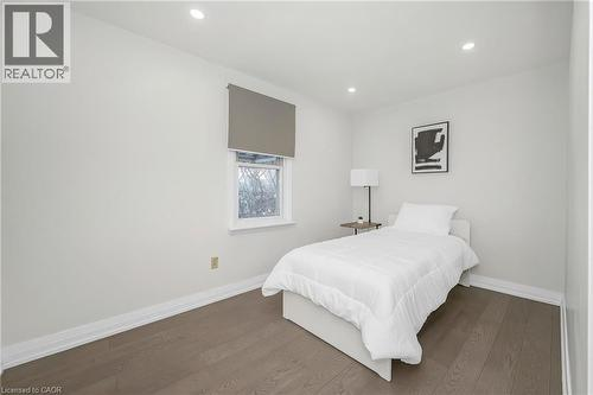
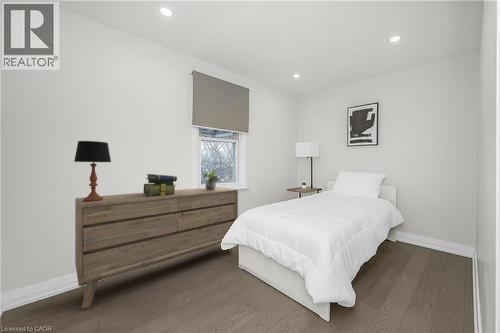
+ stack of books (160, 183)
+ potted plant (211, 179)
+ table lamp (93, 171)
+ dresser (169, 229)
